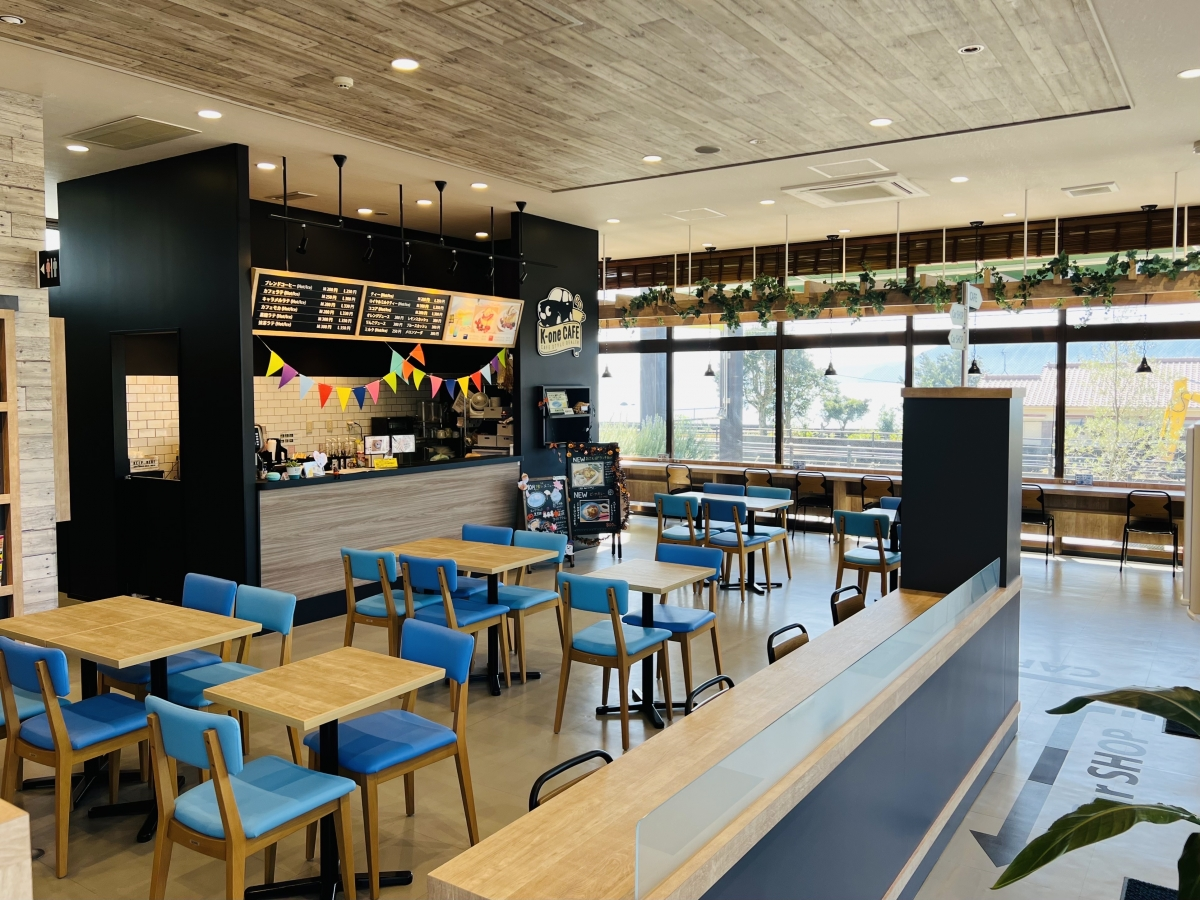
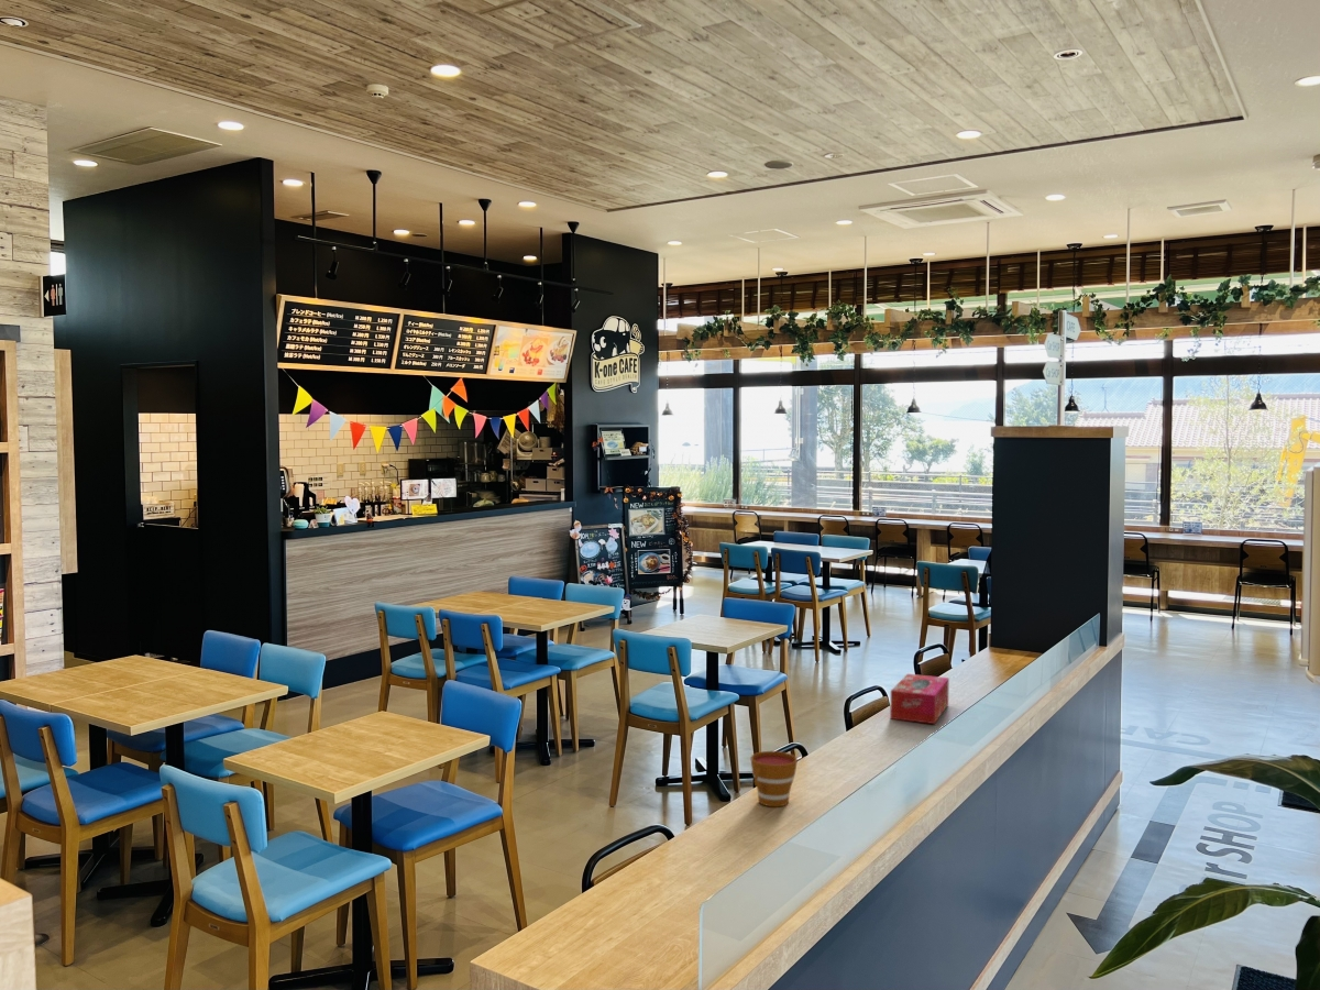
+ tissue box (920, 697)
+ cup (771, 780)
